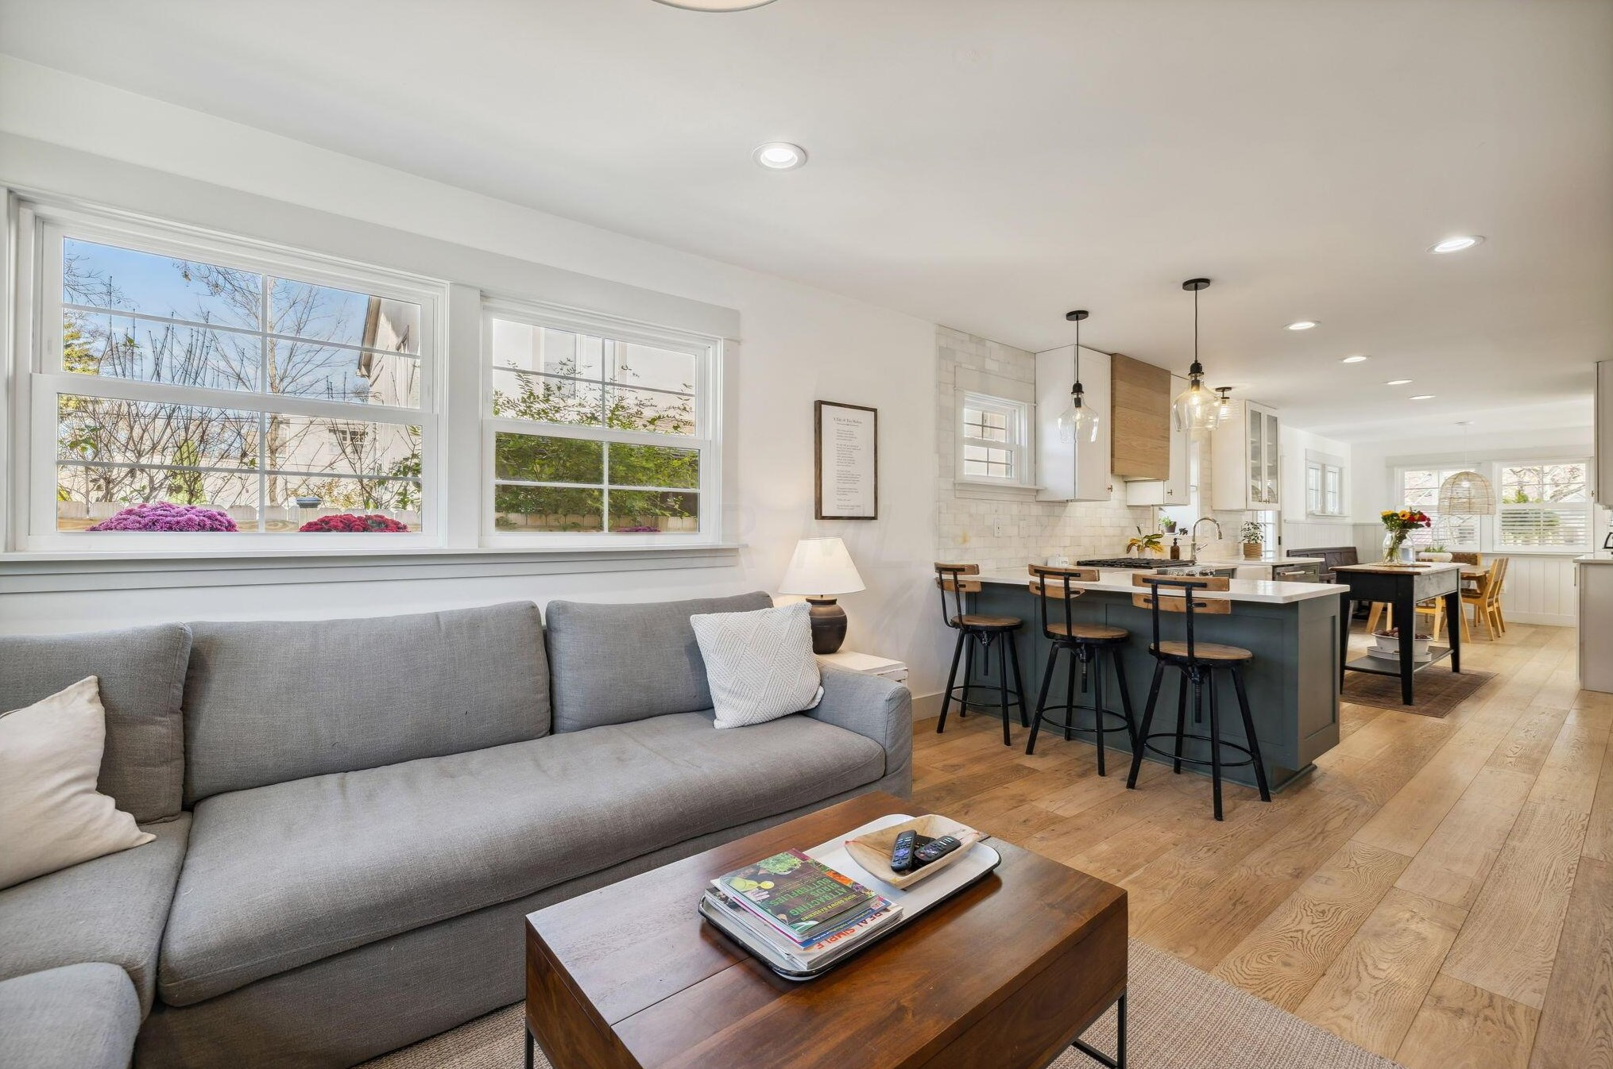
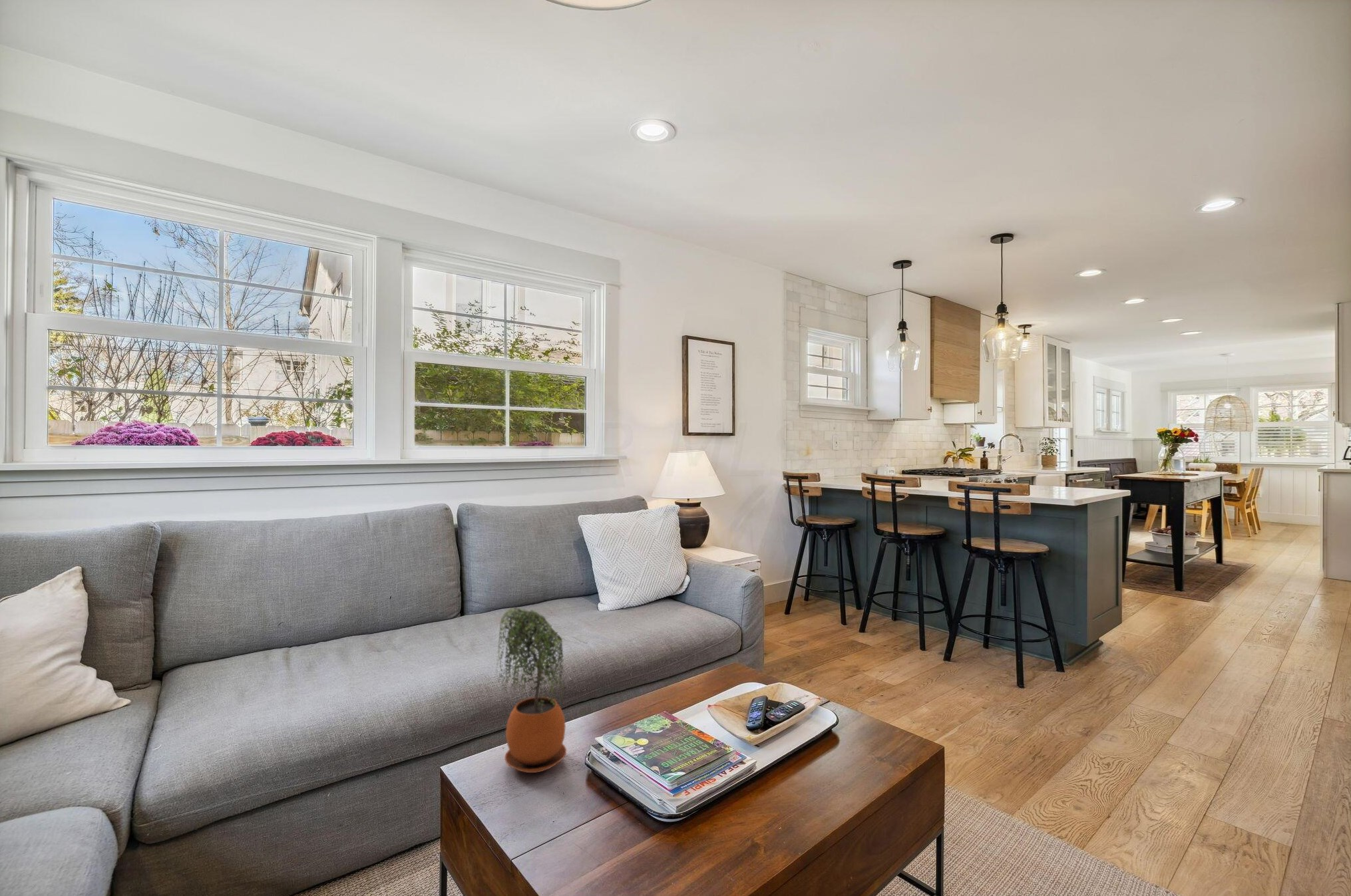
+ potted plant (530, 687)
